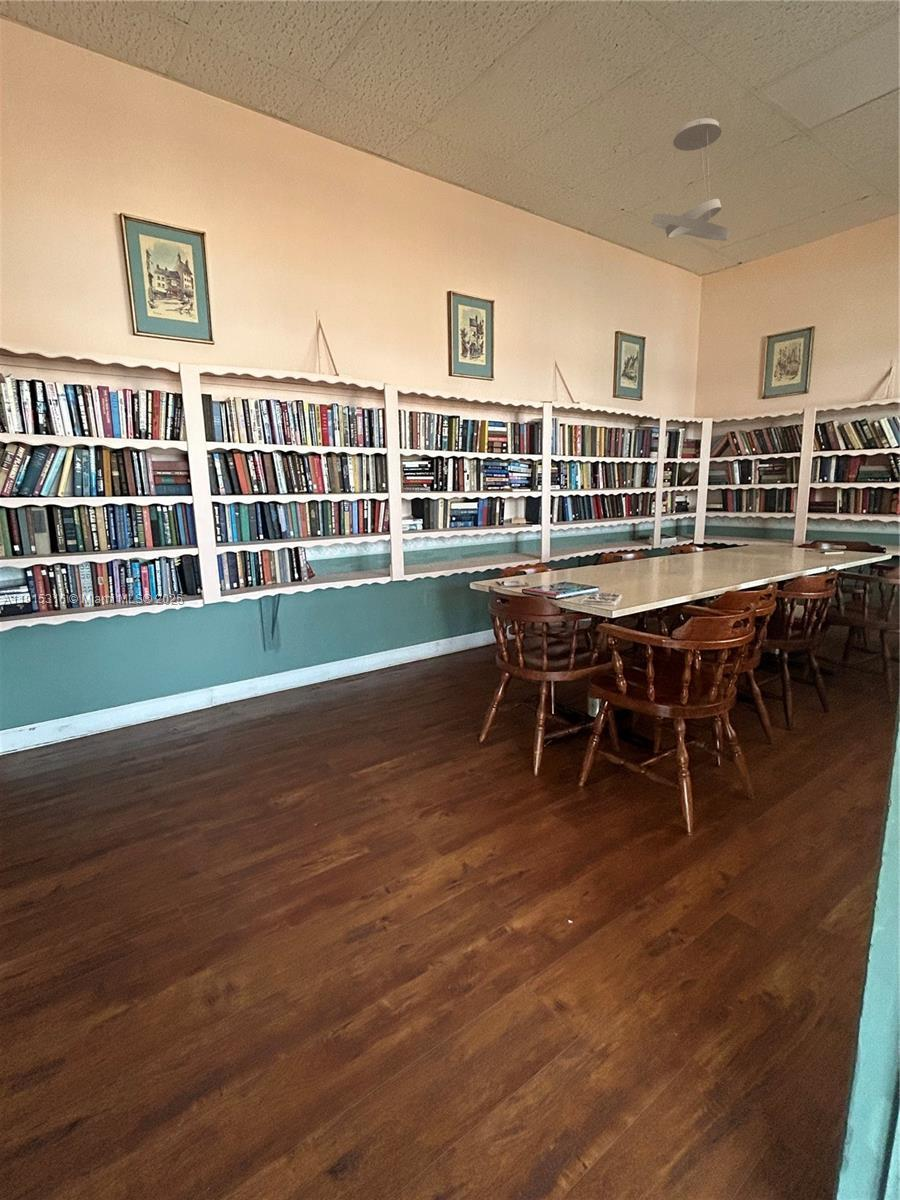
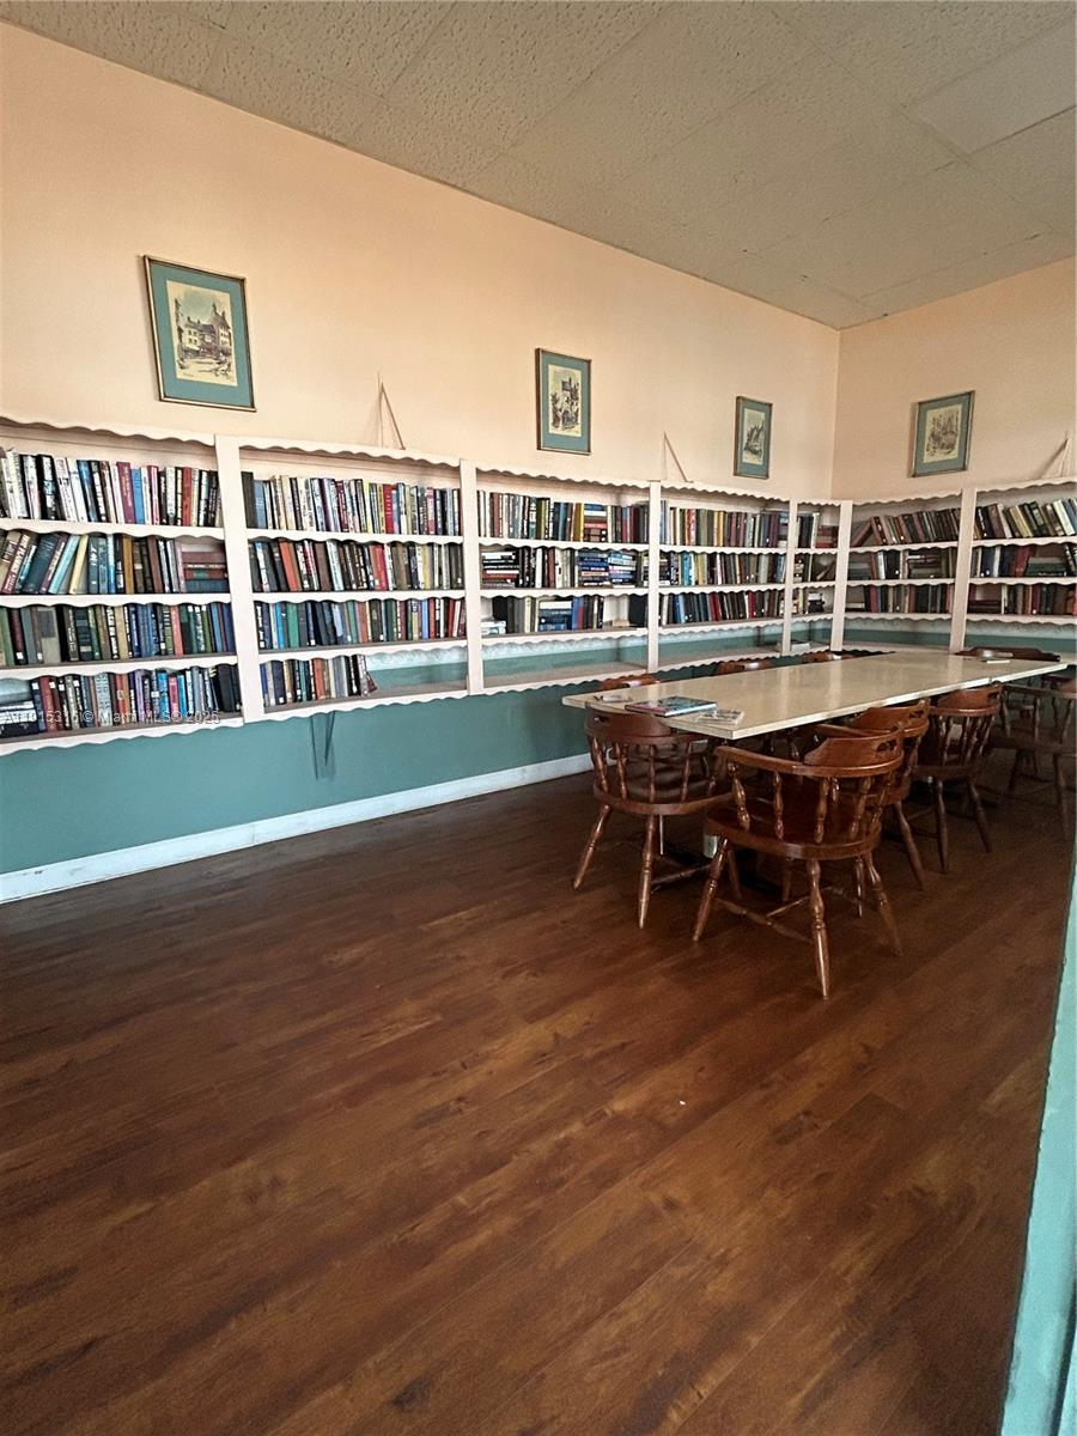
- ceiling light fixture (702, 185)
